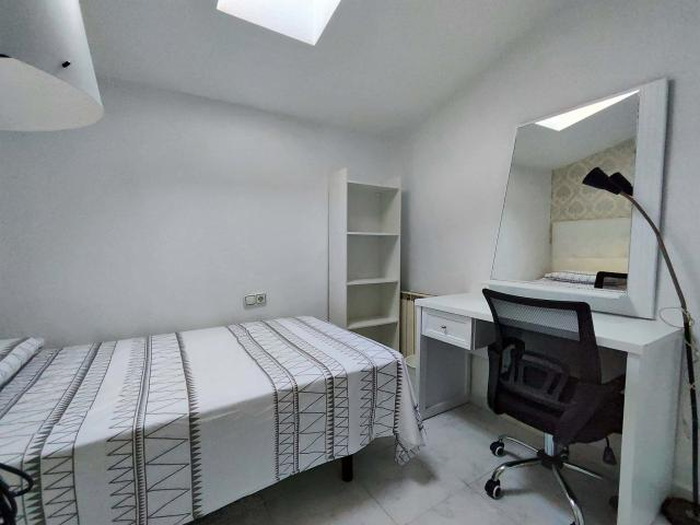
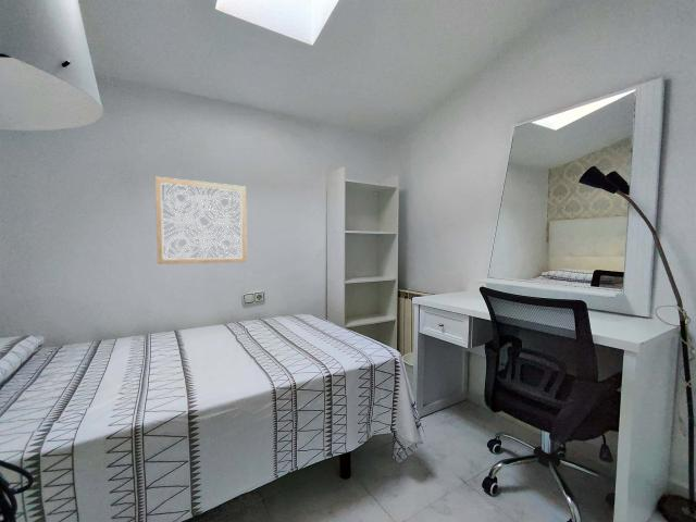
+ wall art (201, 224)
